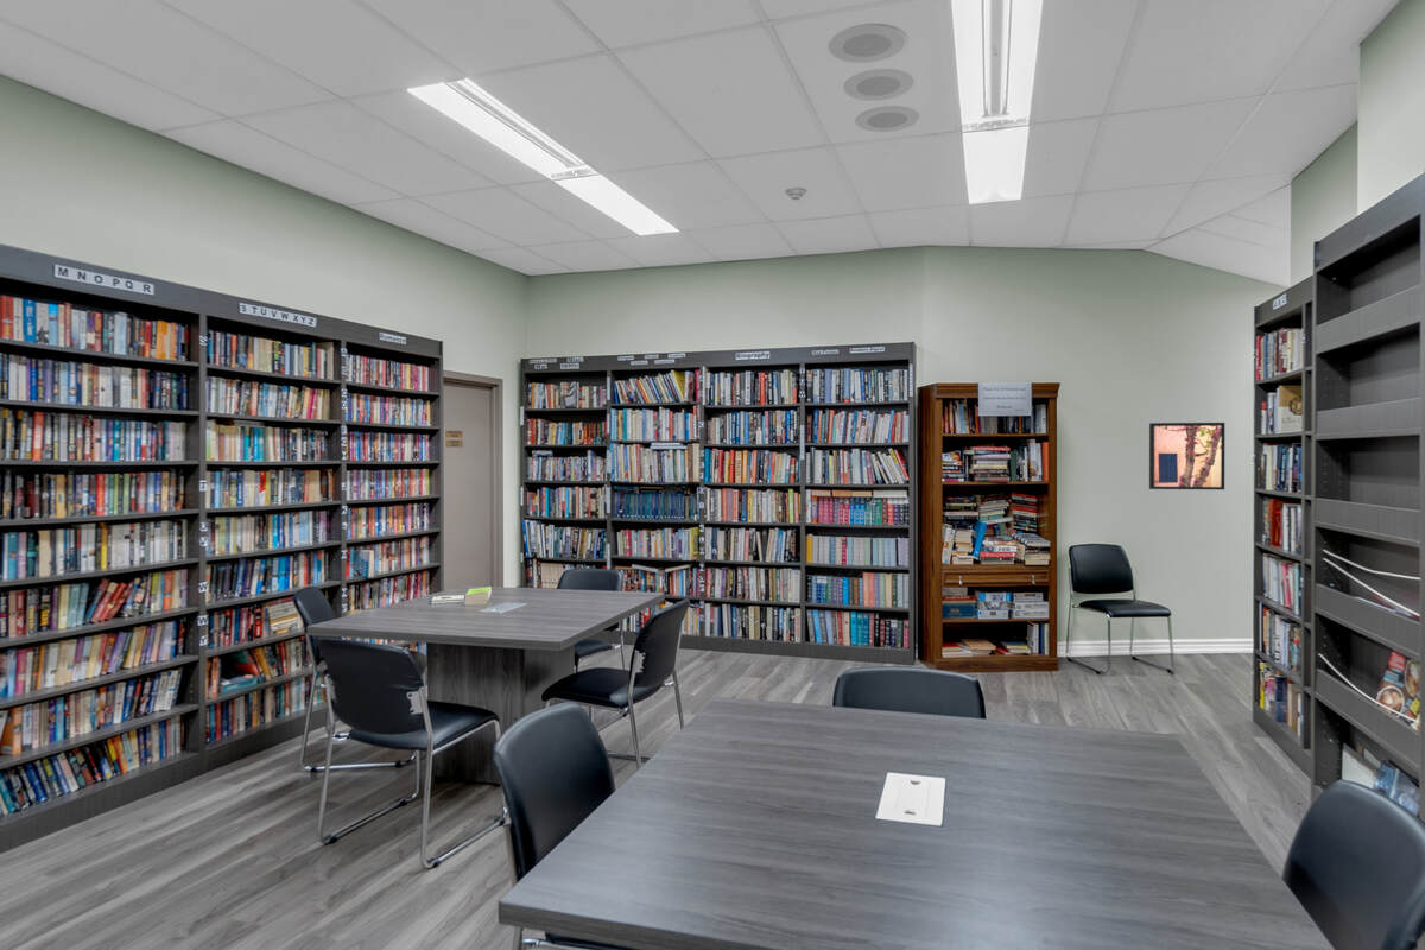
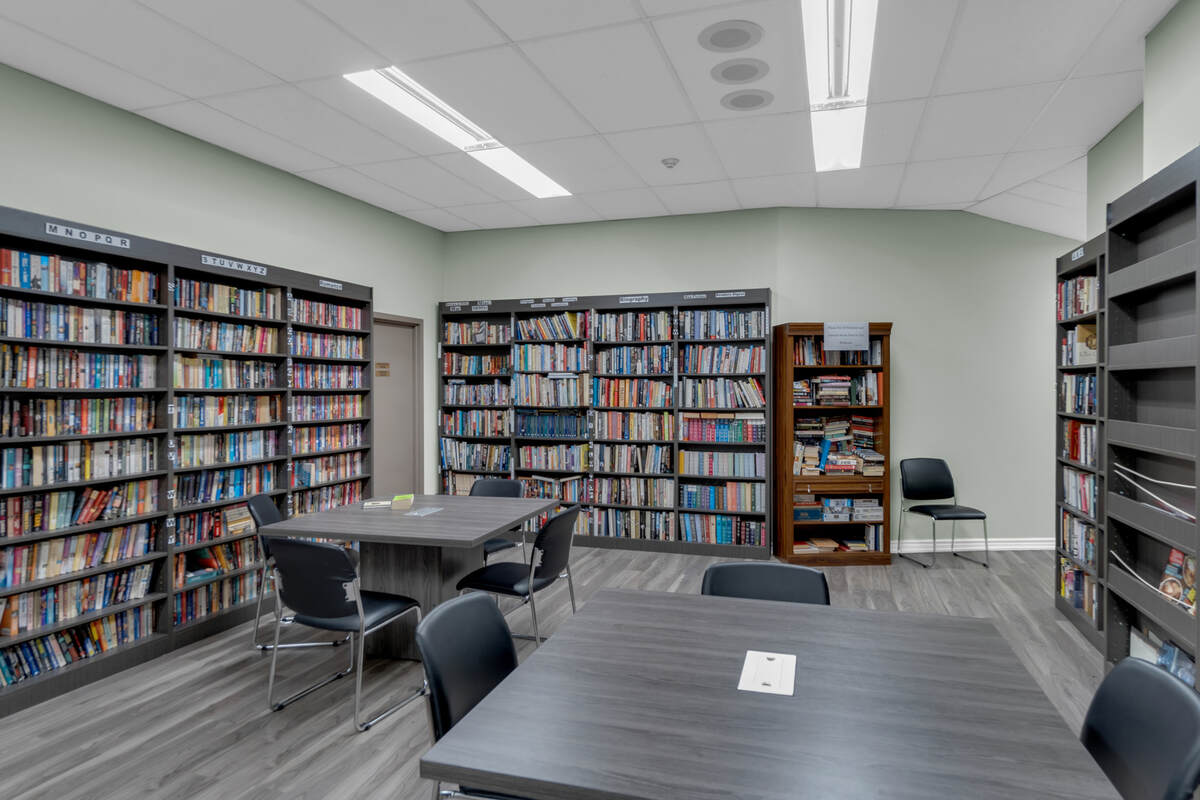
- wall art (1186, 456)
